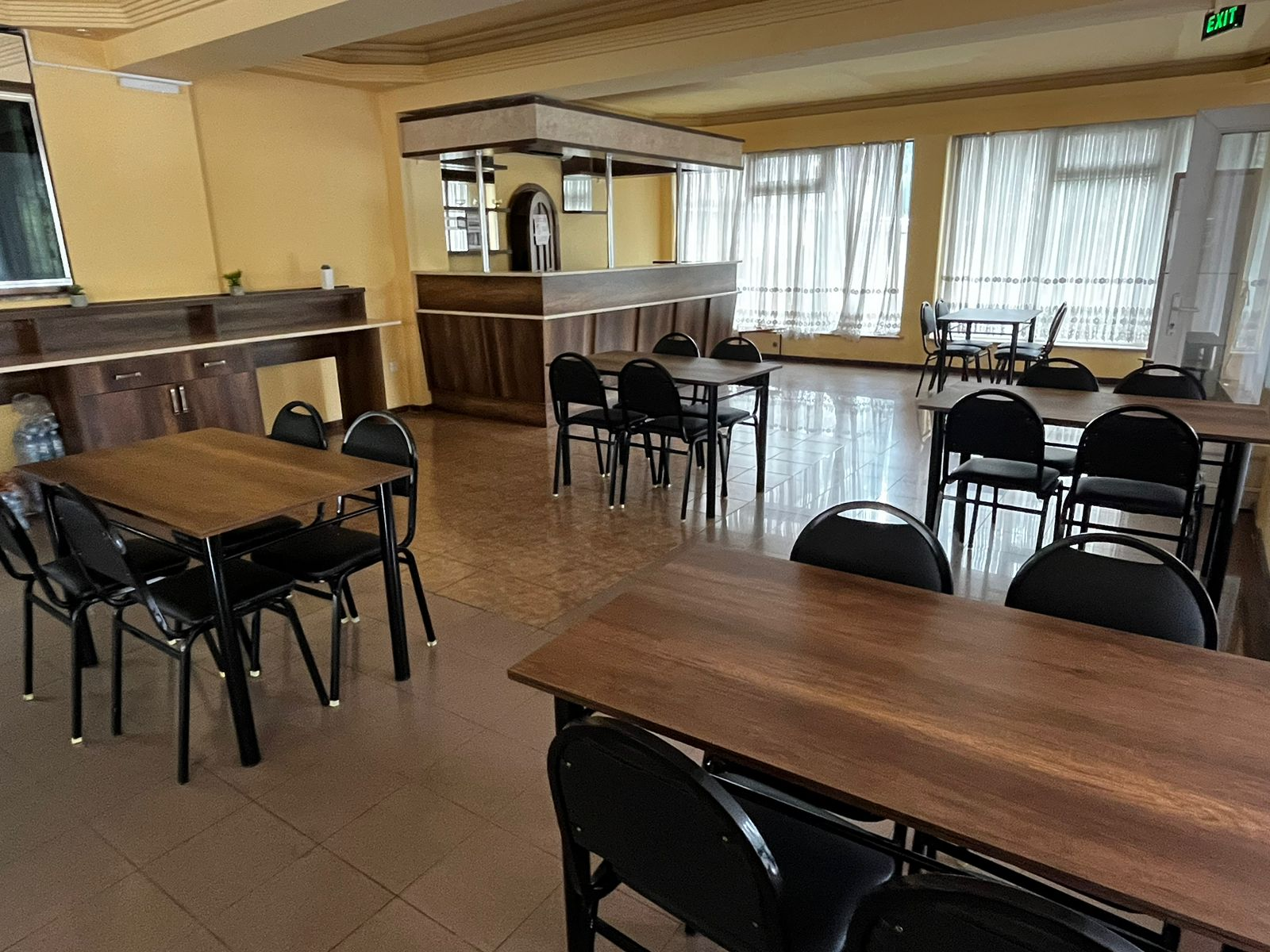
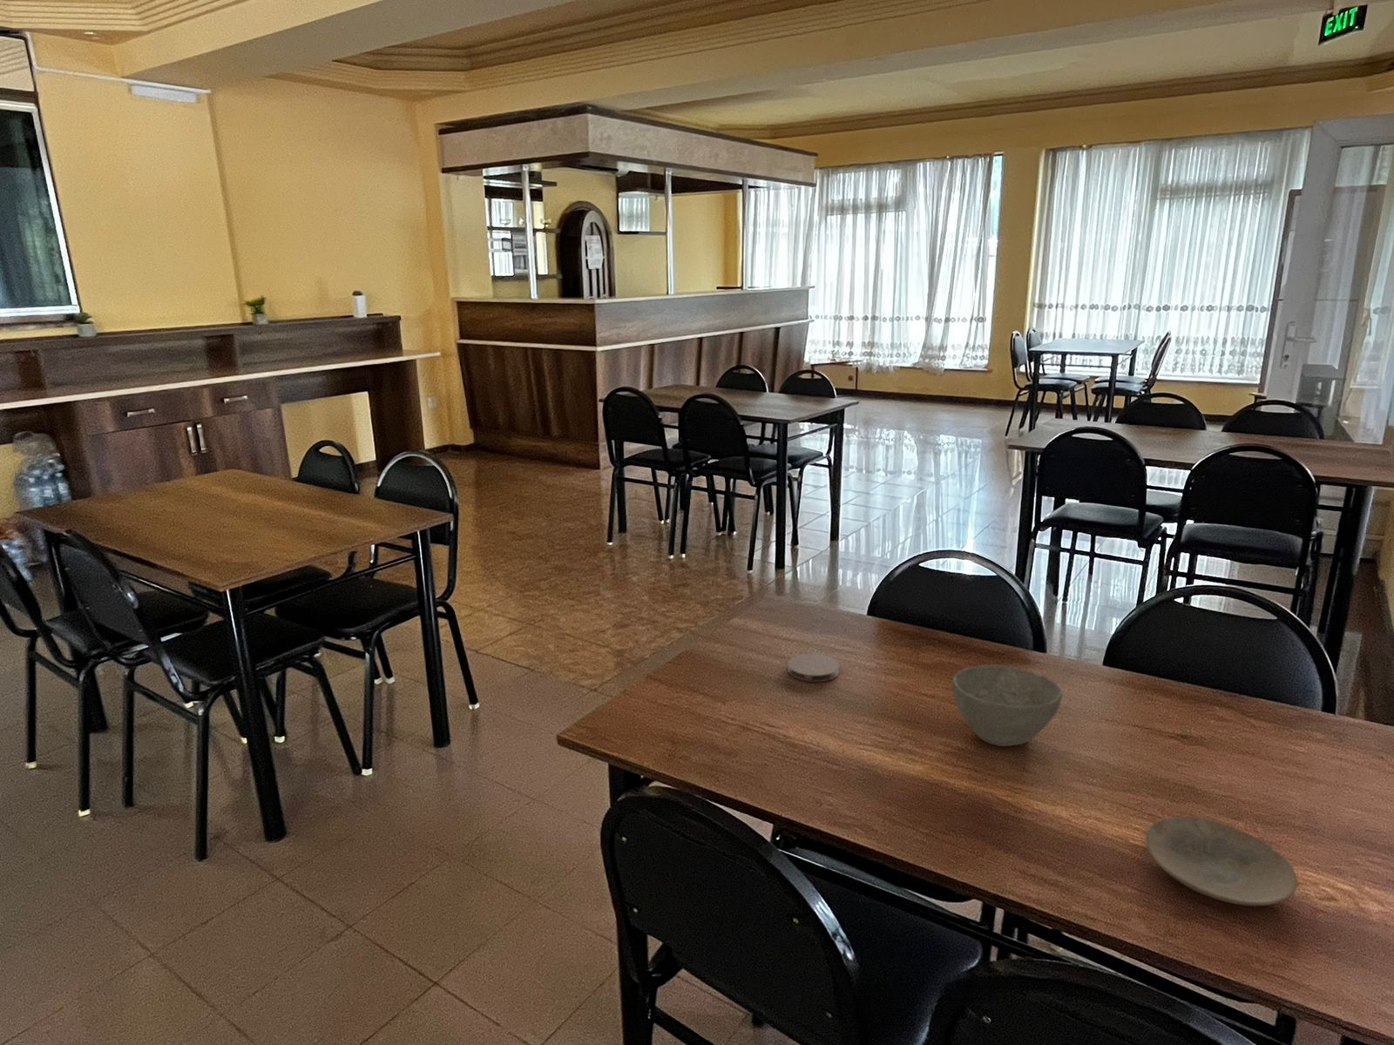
+ plate (1216, 865)
+ bowl (1004, 710)
+ coaster (813, 667)
